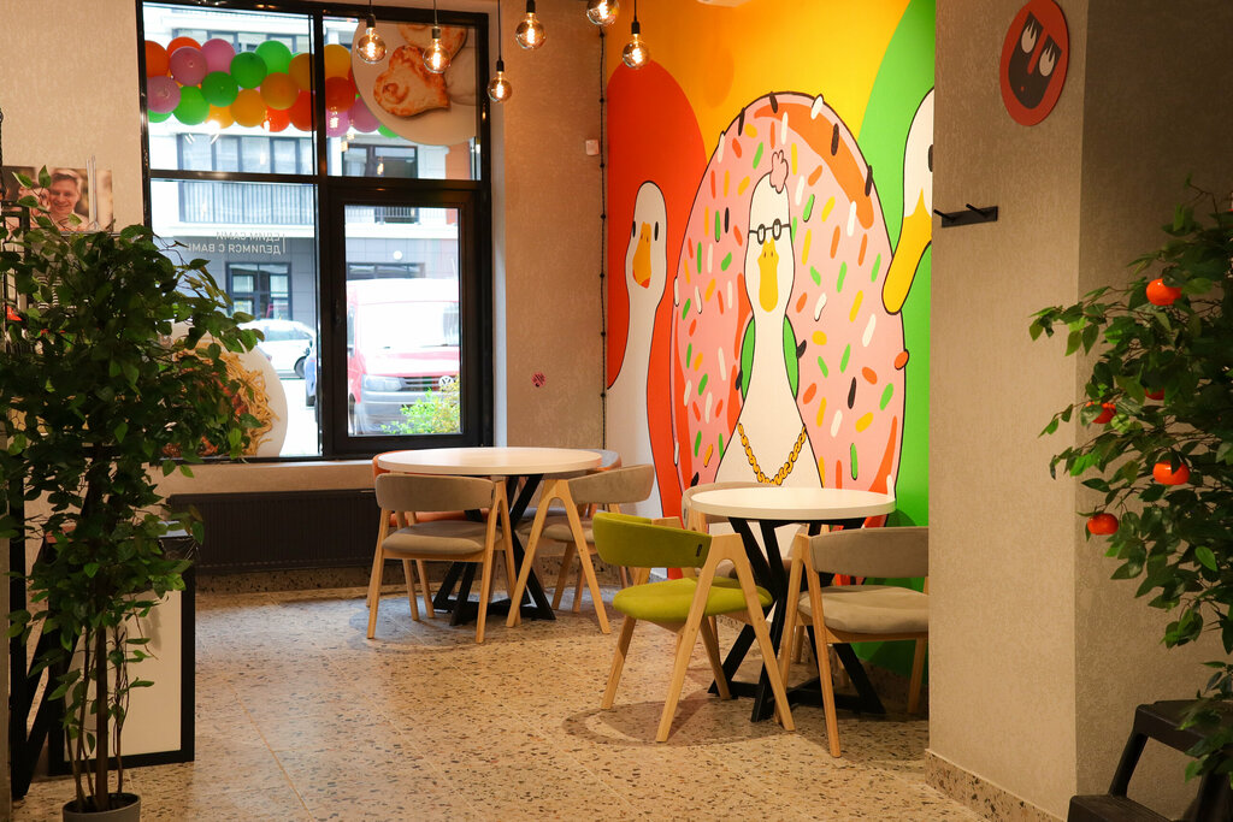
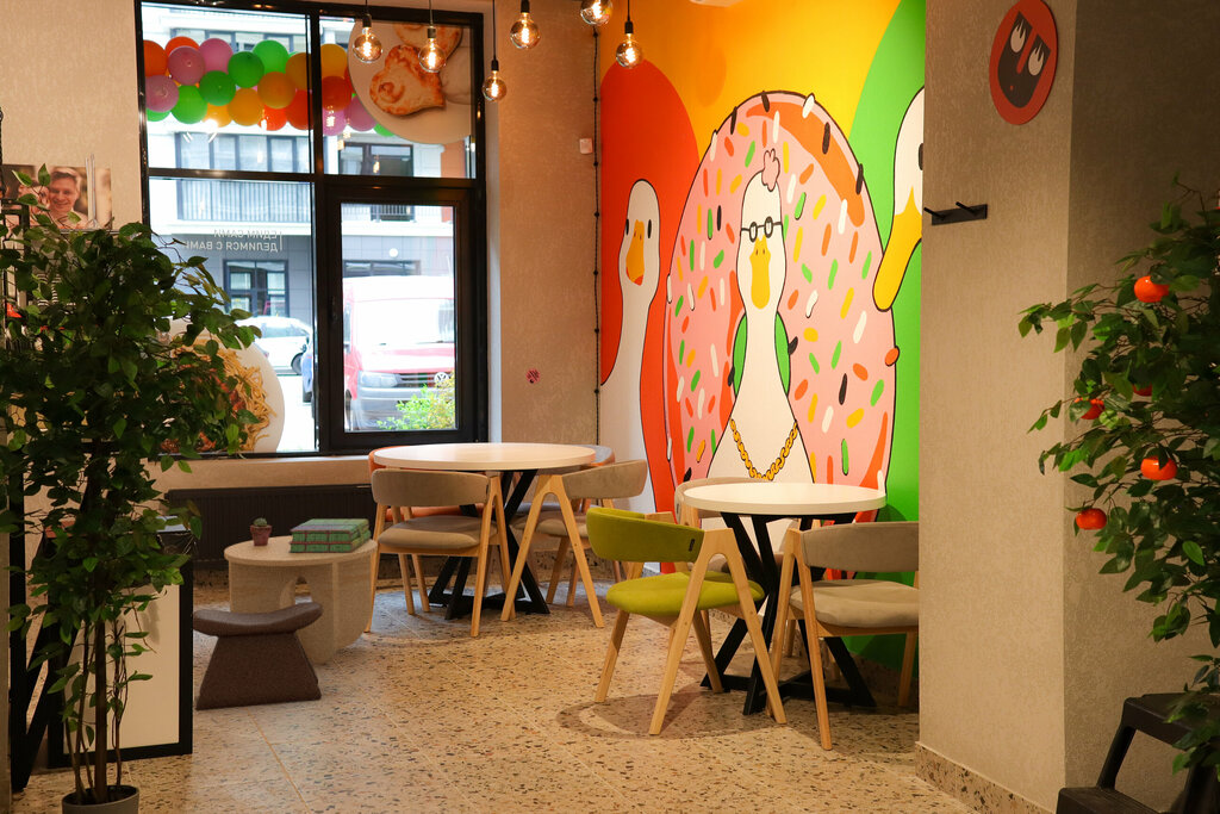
+ stool (257, 652)
+ stack of books (330, 534)
+ potted succulent (260, 530)
+ side table (294, 601)
